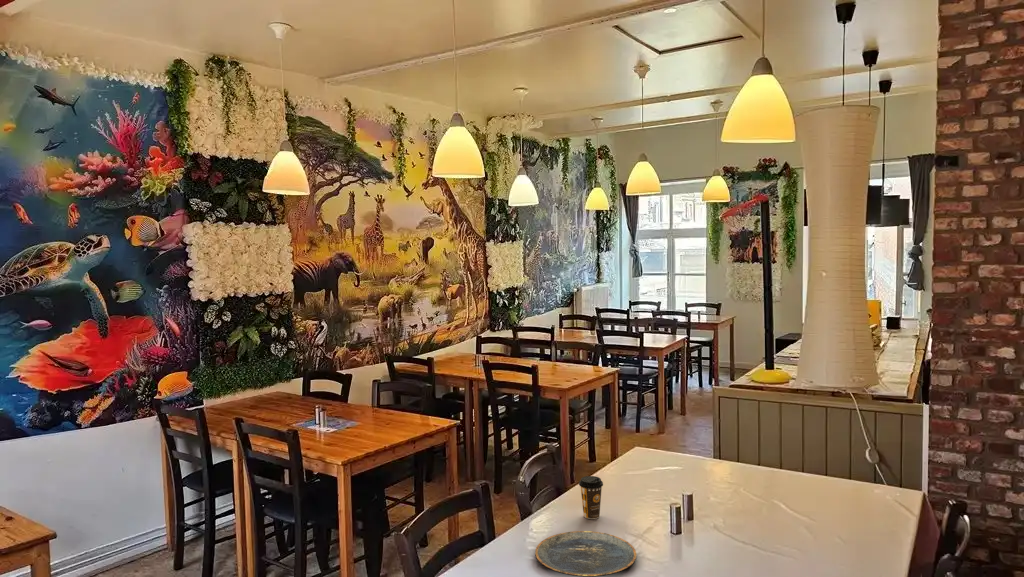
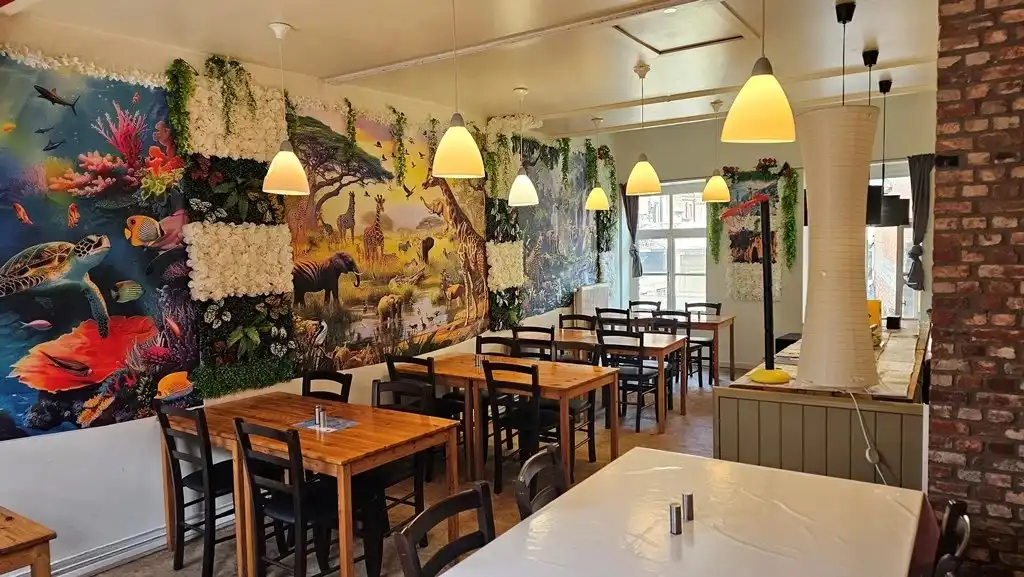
- coffee cup (591, 497)
- plate (585, 554)
